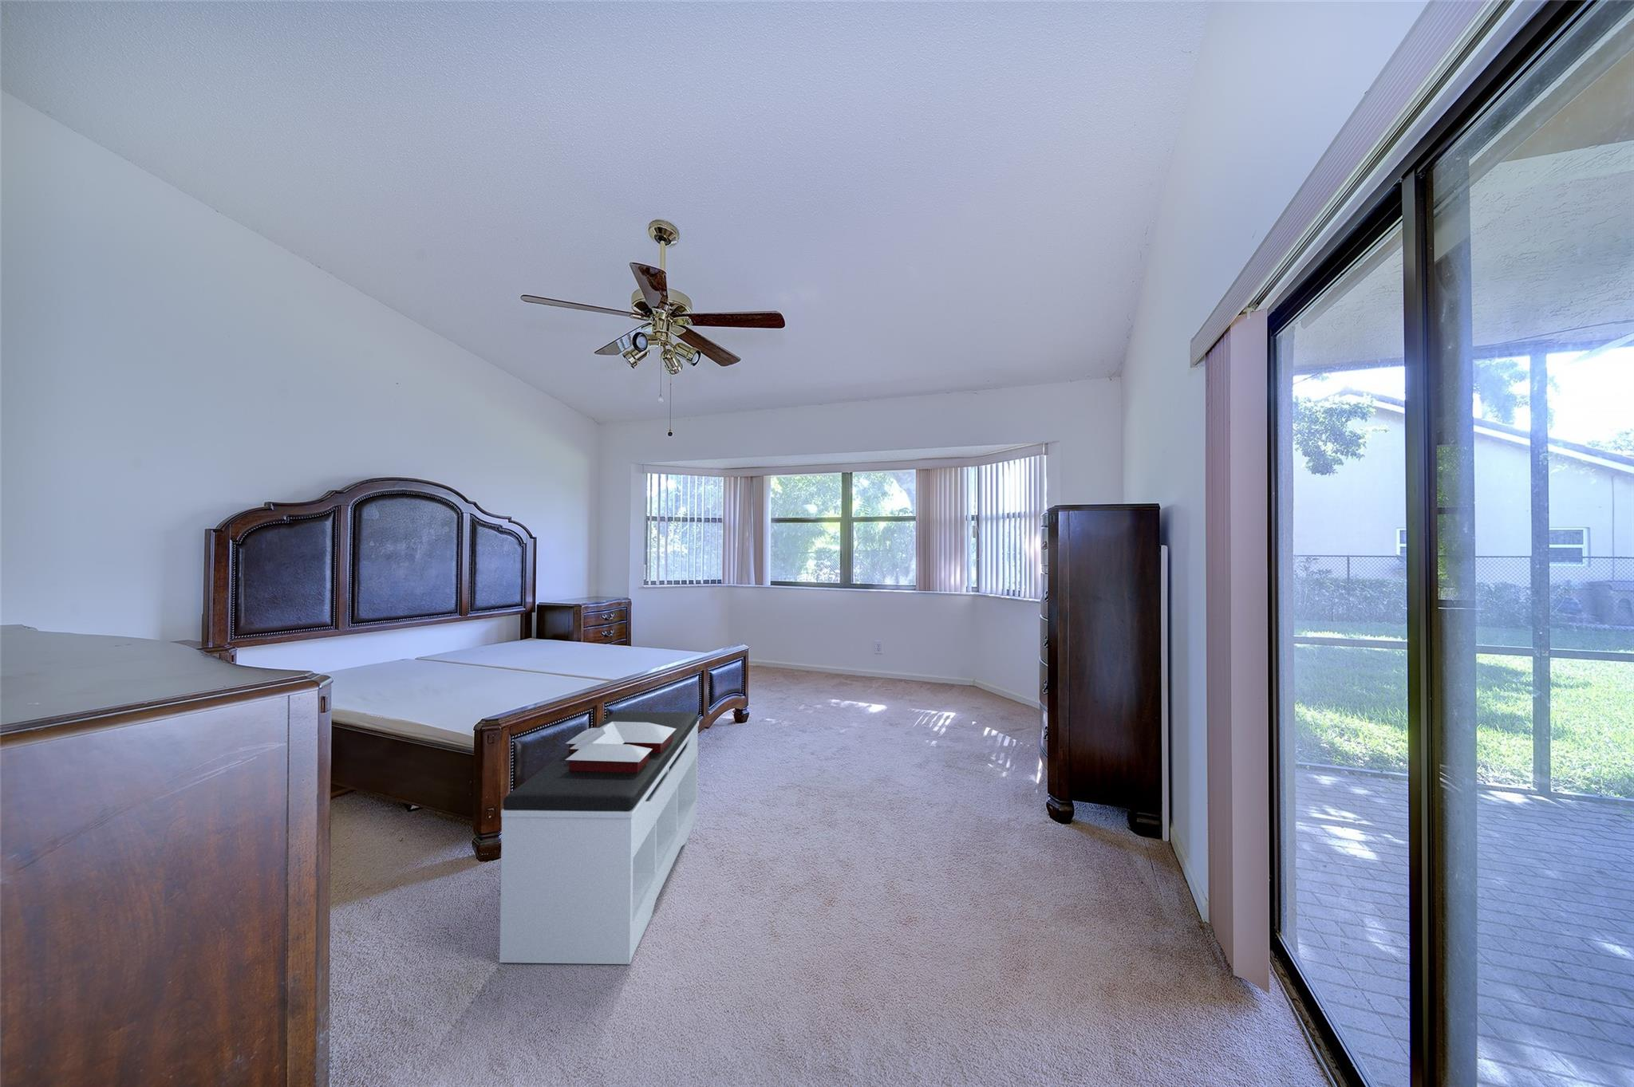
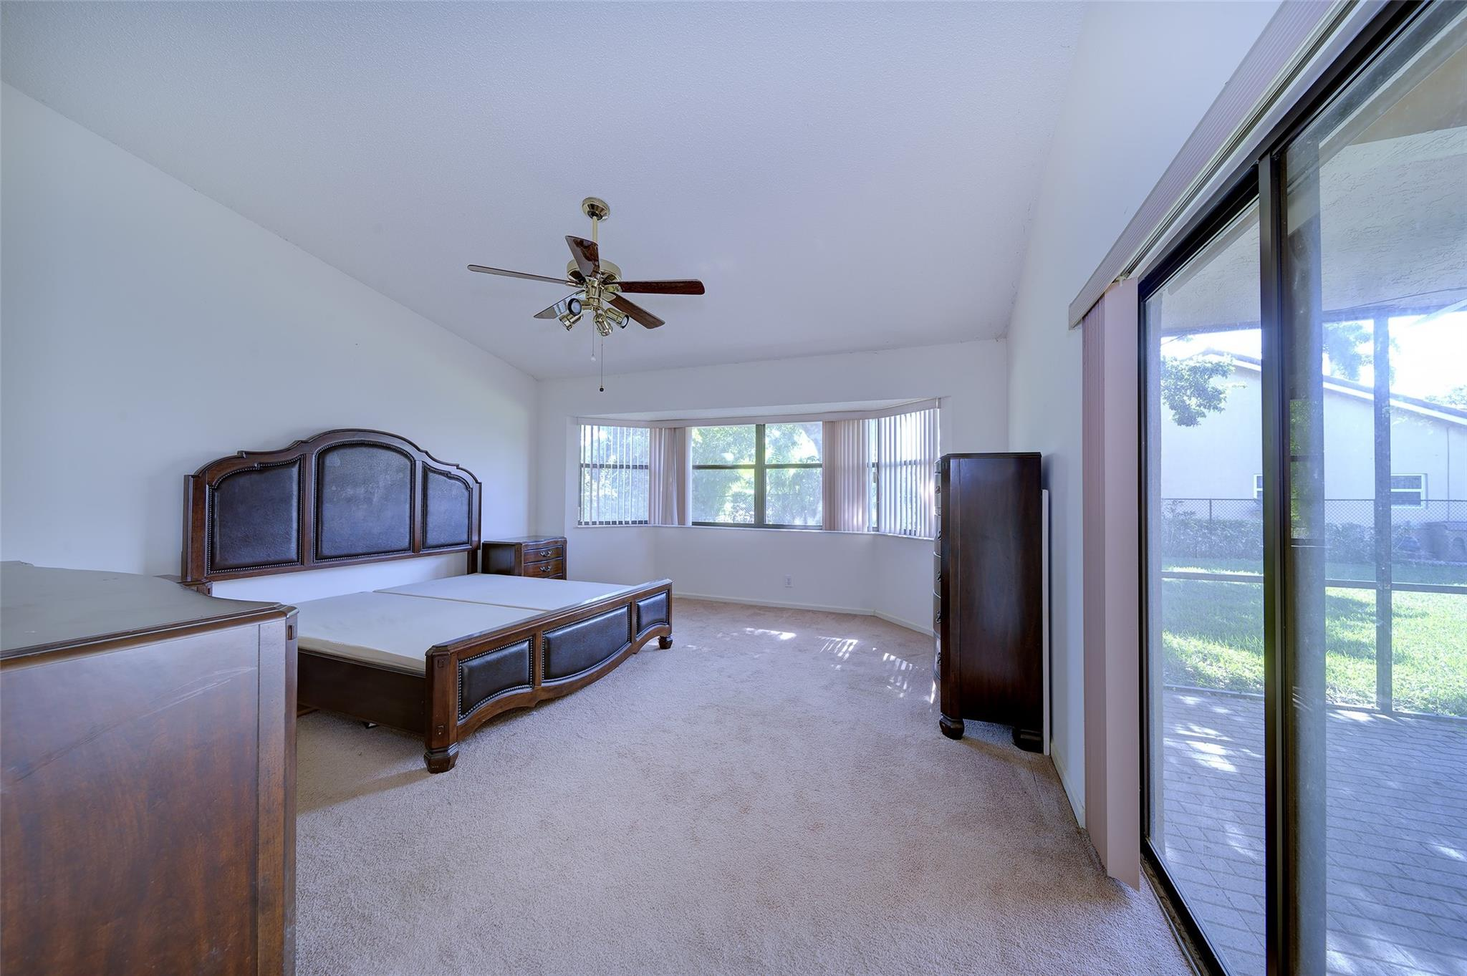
- books (614, 741)
- bench (620, 810)
